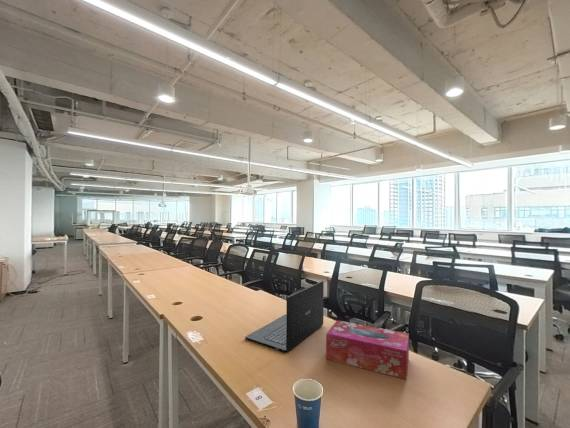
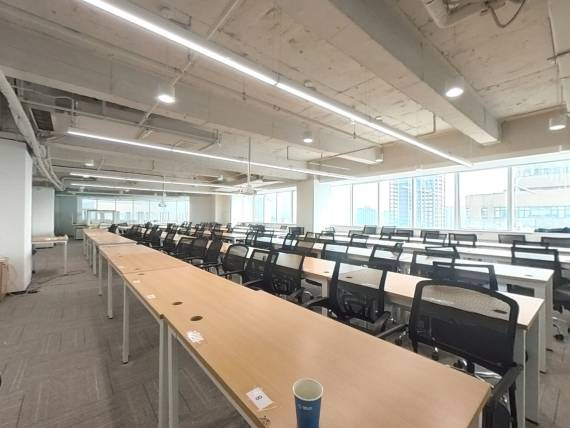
- laptop (287, 308)
- tissue box (367, 346)
